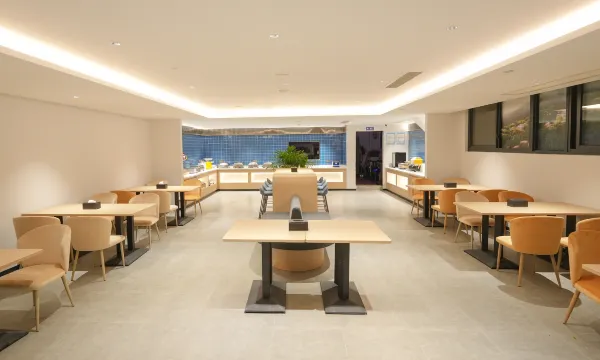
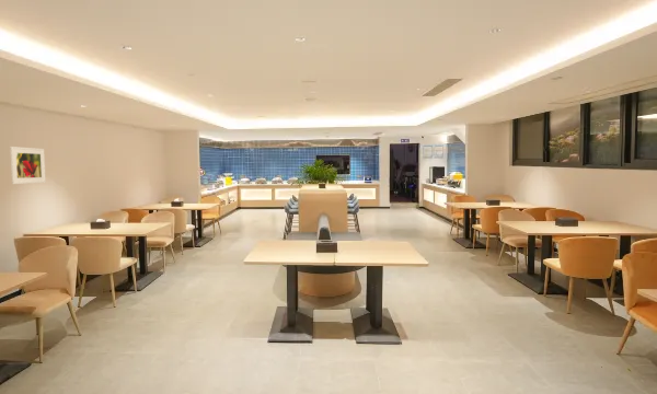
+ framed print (28, 165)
